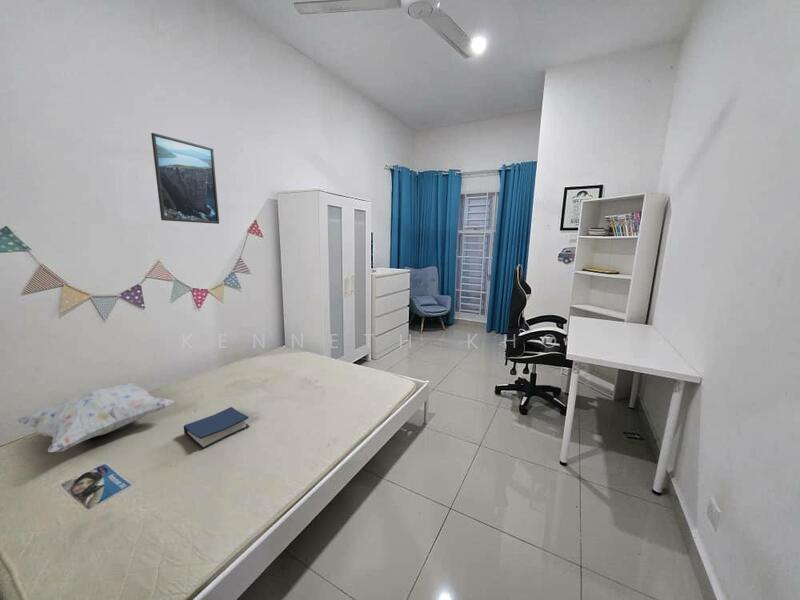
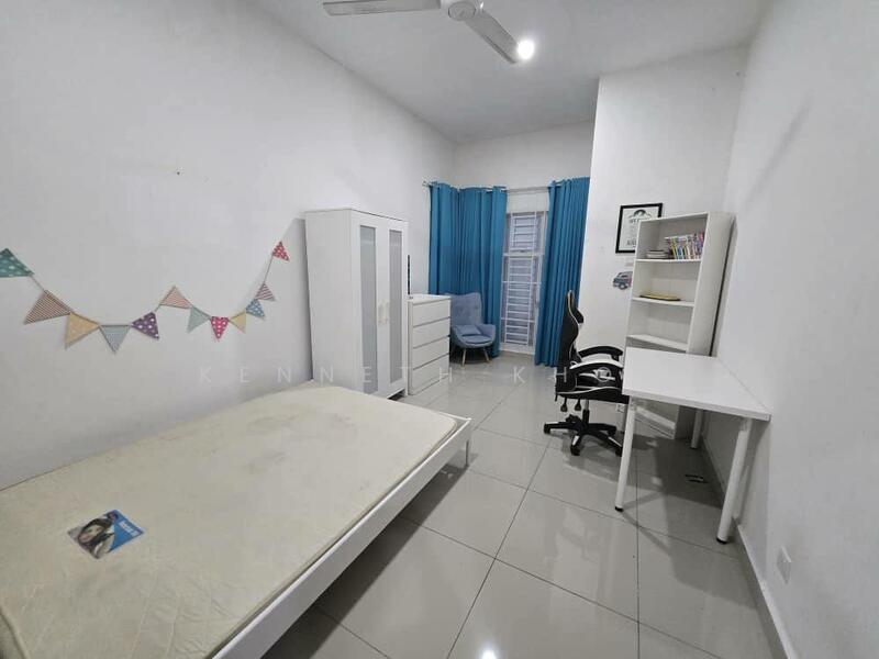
- hardback book (217, 425)
- decorative pillow (101, 410)
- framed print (188, 182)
